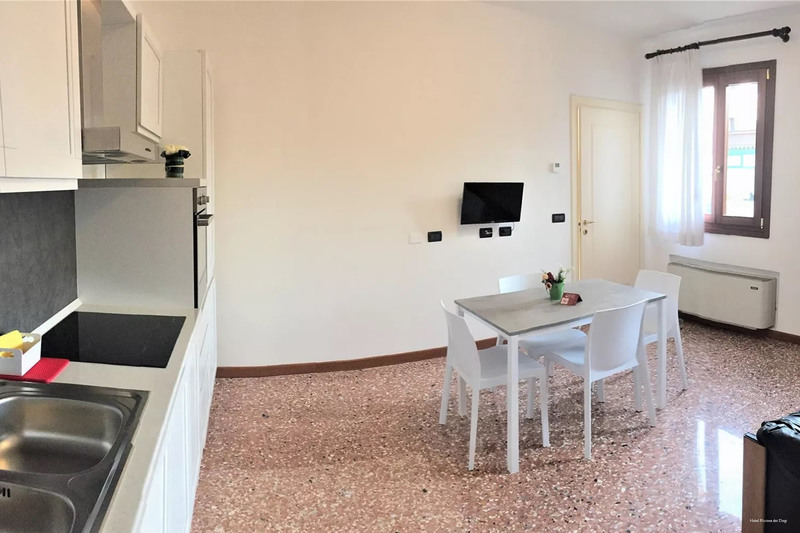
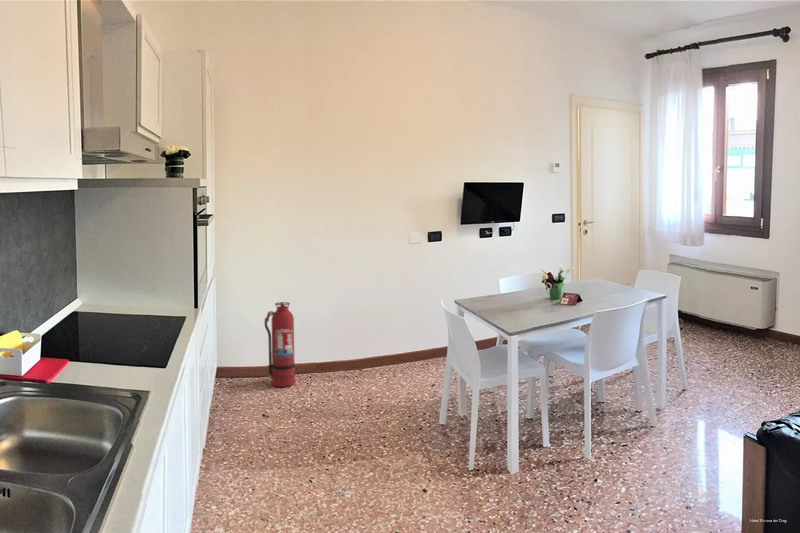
+ fire extinguisher (279, 343)
